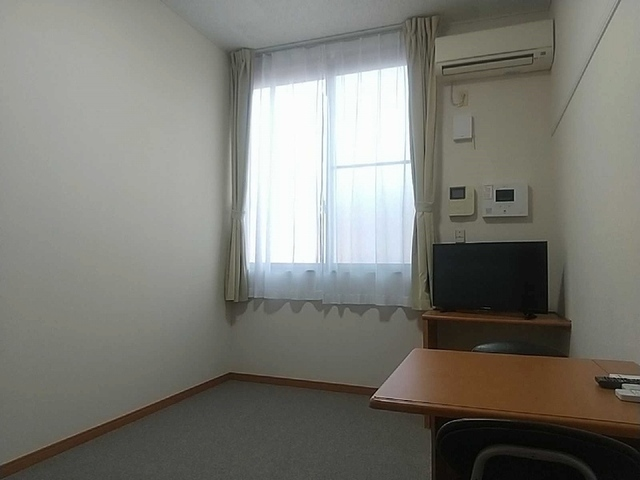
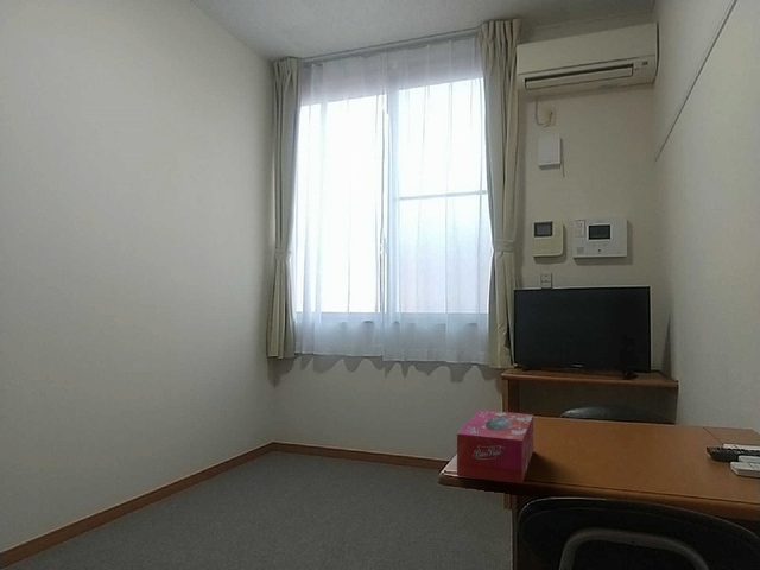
+ tissue box (498, 442)
